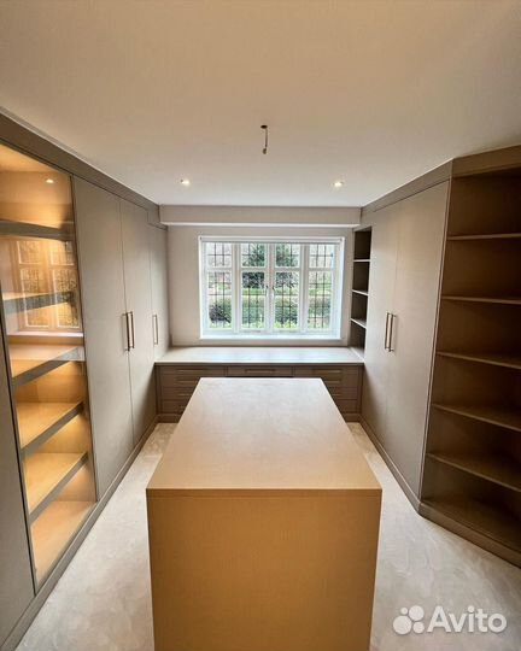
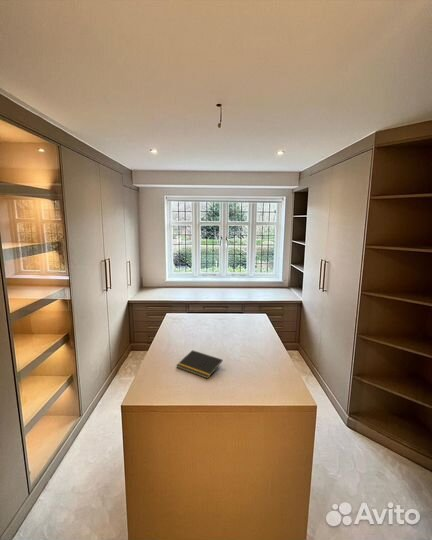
+ notepad (199, 363)
